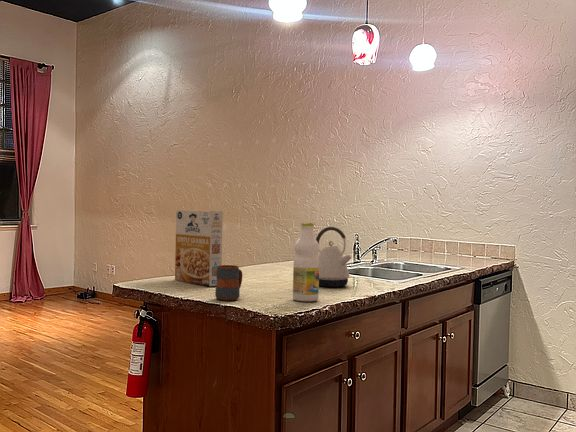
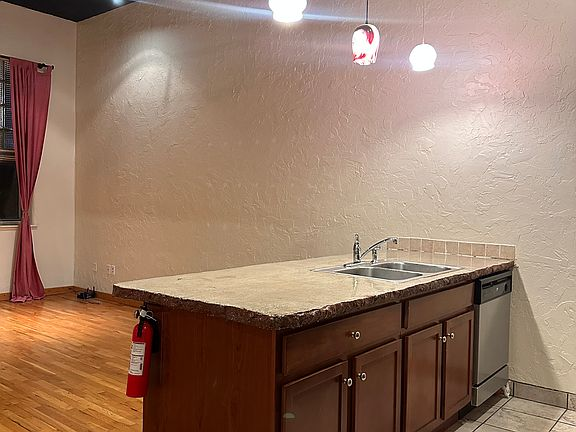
- cereal box (198, 246)
- mug (230, 282)
- kettle (332, 256)
- bottle (306, 261)
